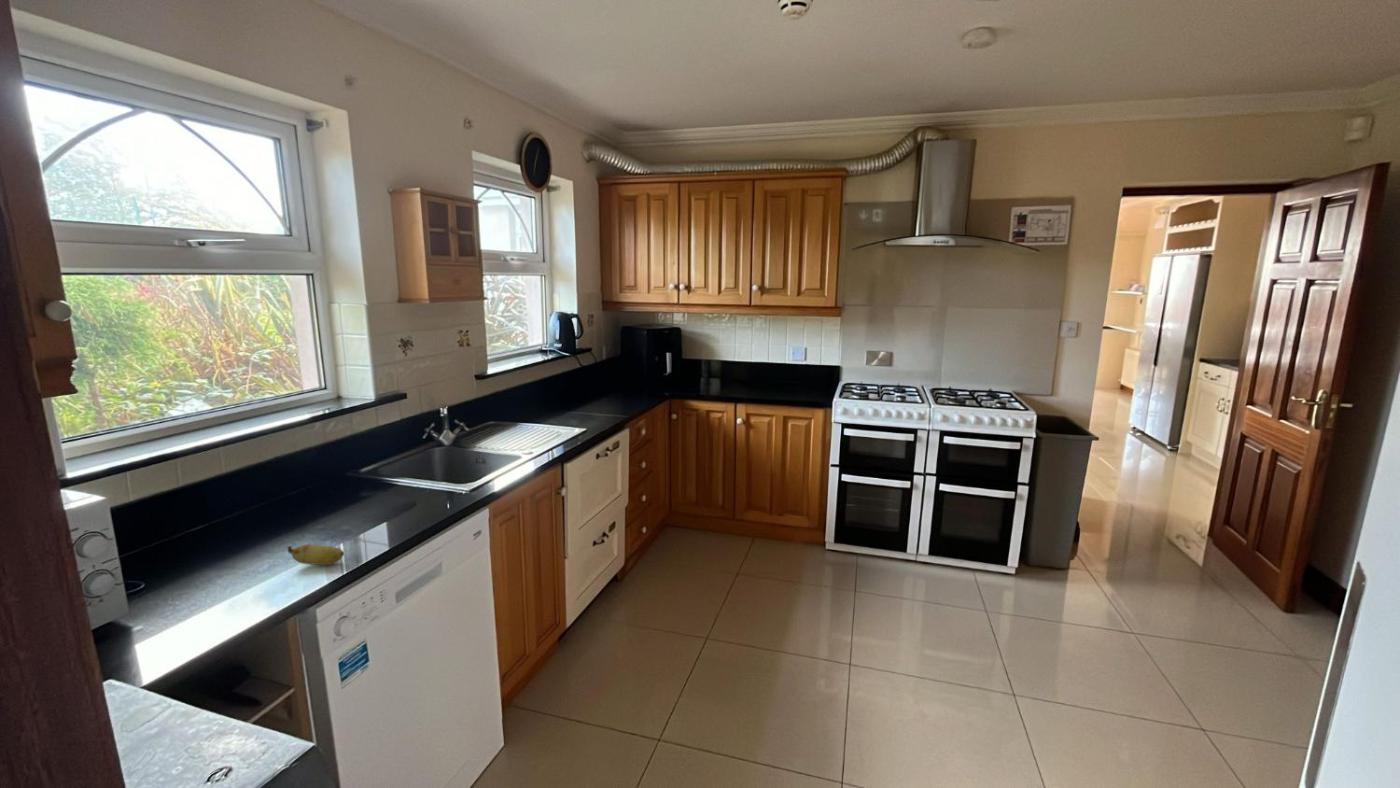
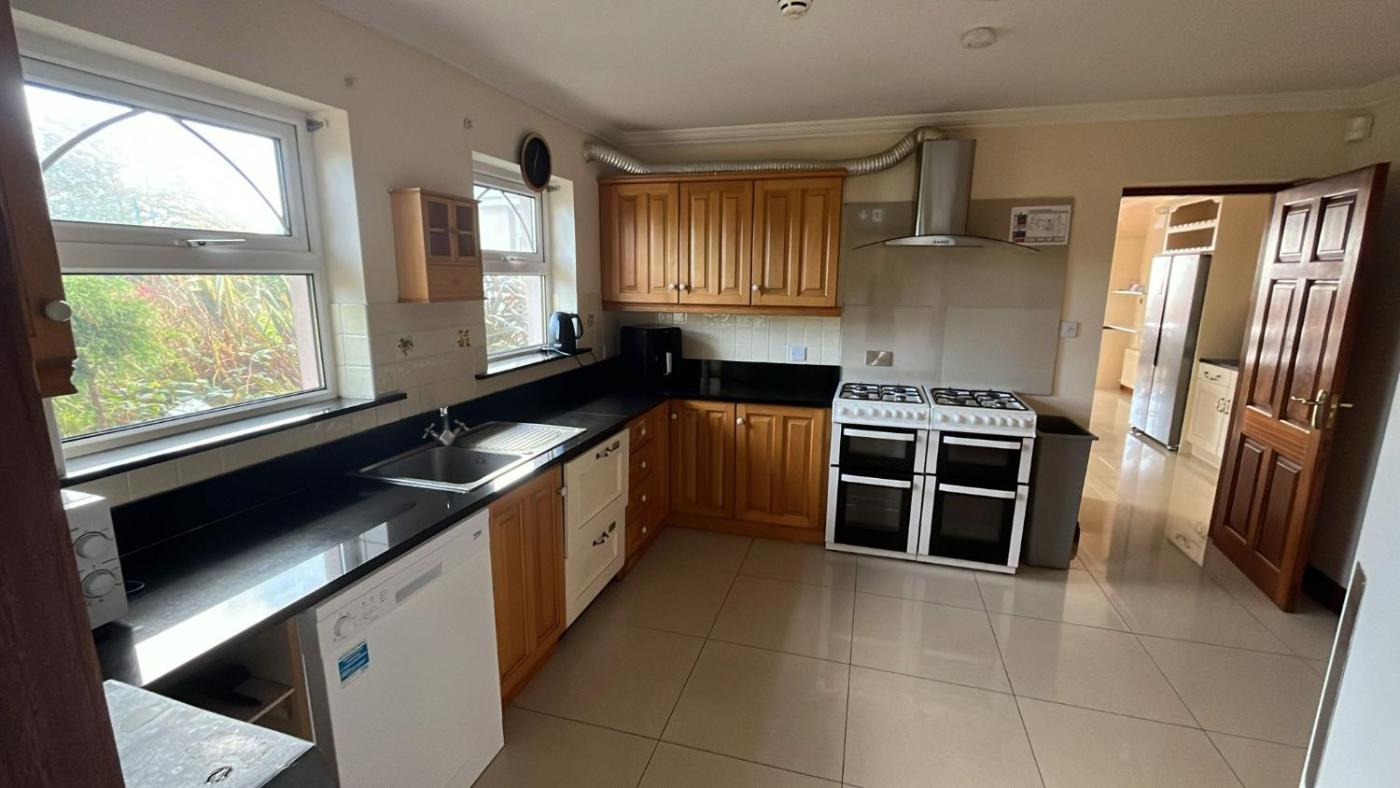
- banana (319, 554)
